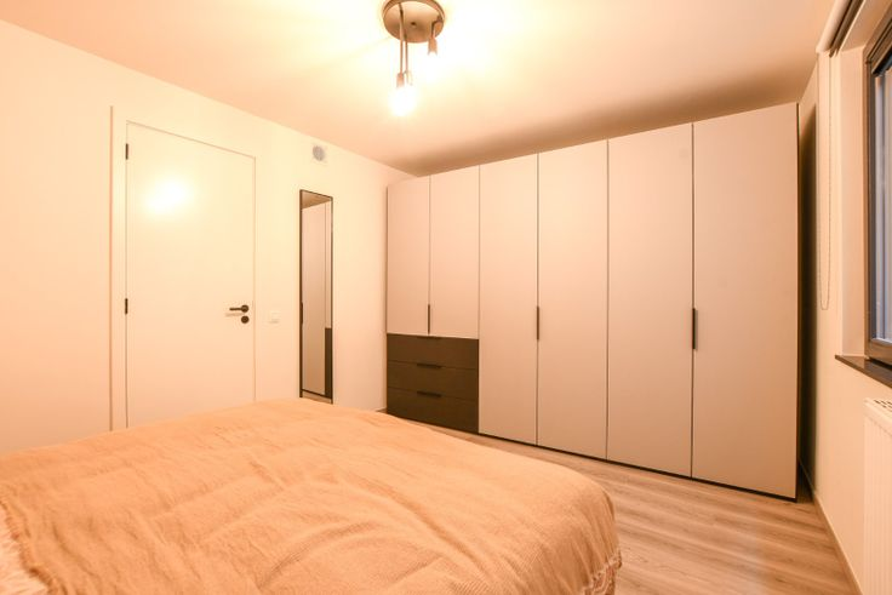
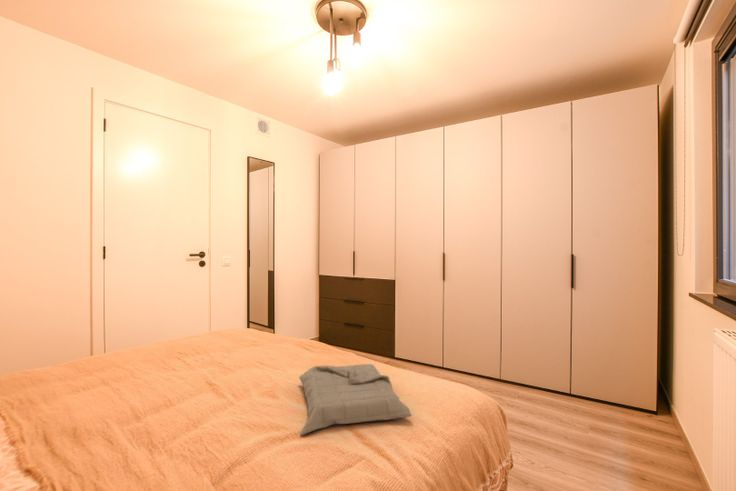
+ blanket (346, 387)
